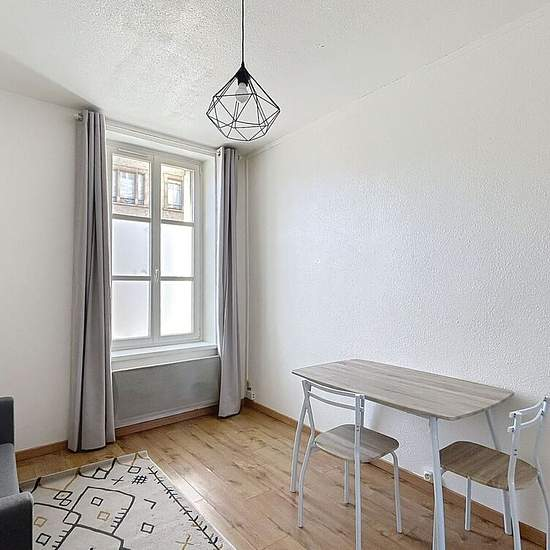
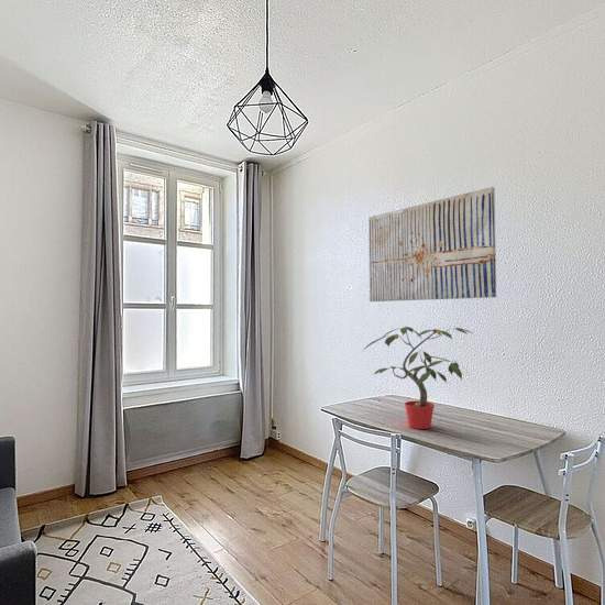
+ potted plant (416, 375)
+ wall art (424, 252)
